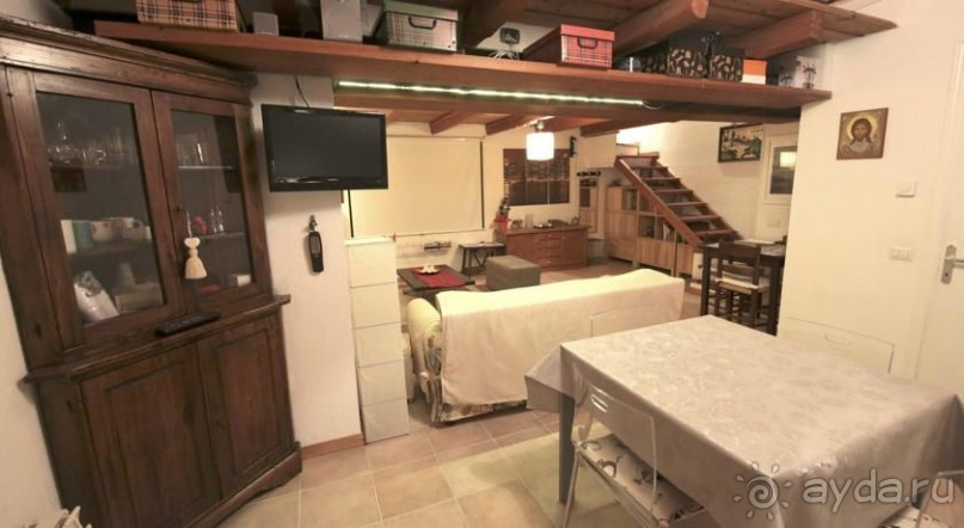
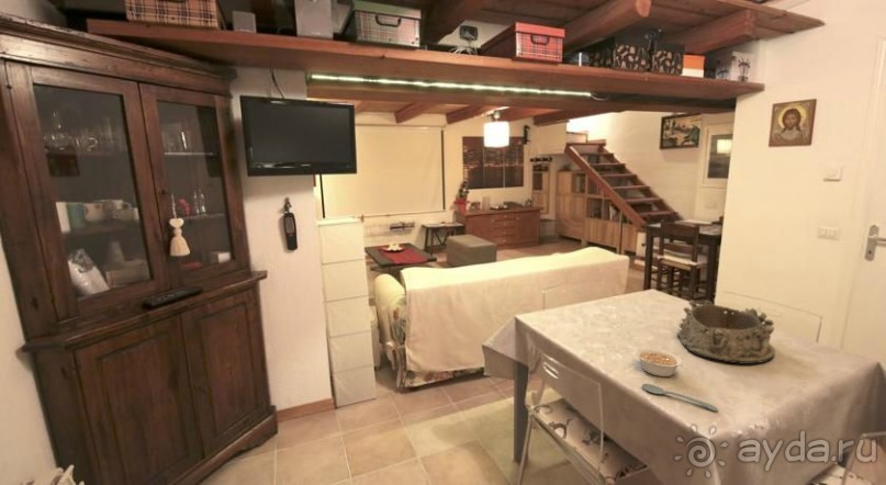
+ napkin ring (725, 328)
+ spoon (677, 395)
+ legume (660, 362)
